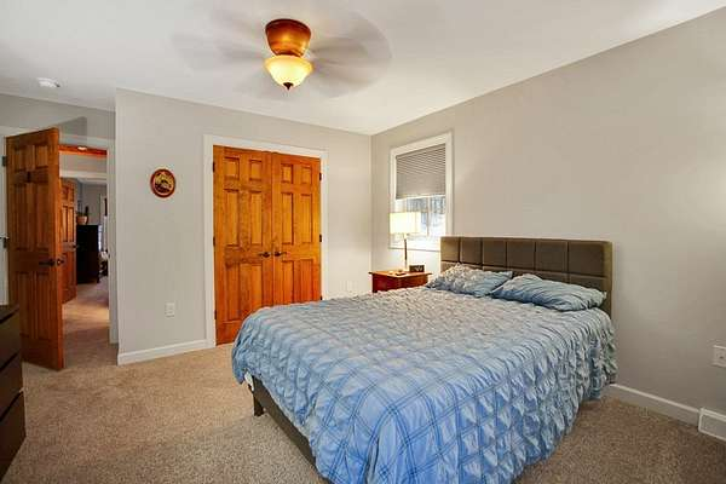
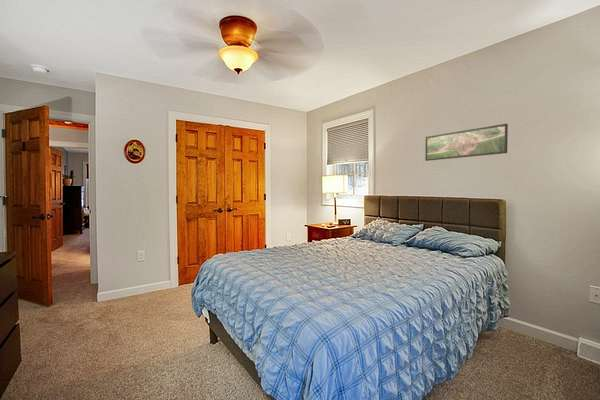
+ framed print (462, 144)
